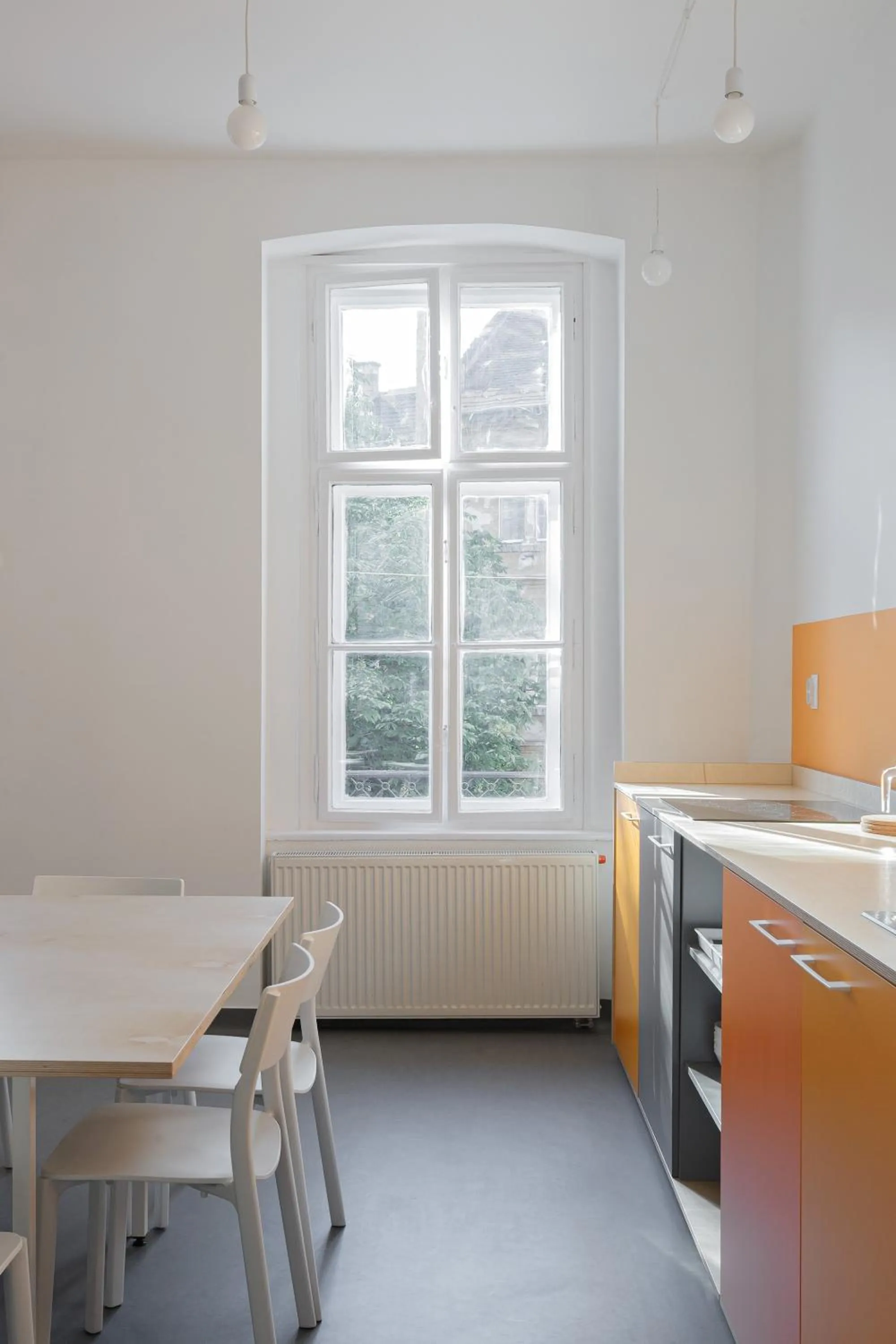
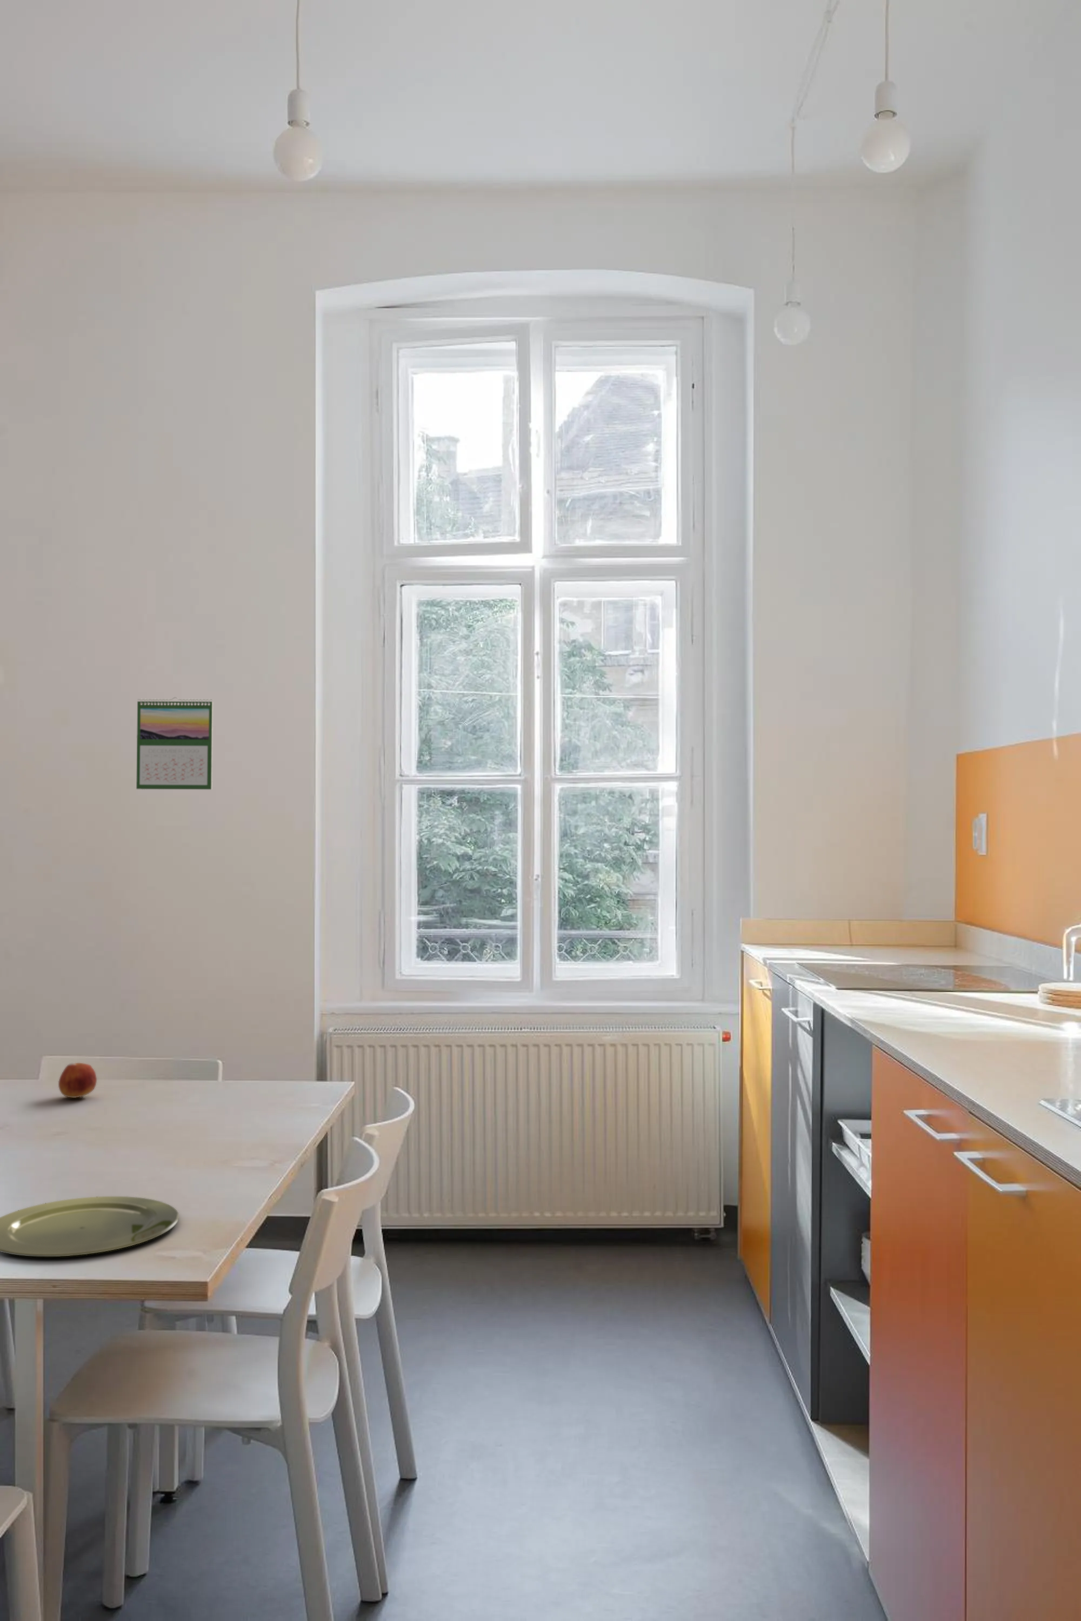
+ plate (82, 1225)
+ calendar (175, 743)
+ apple (77, 1081)
